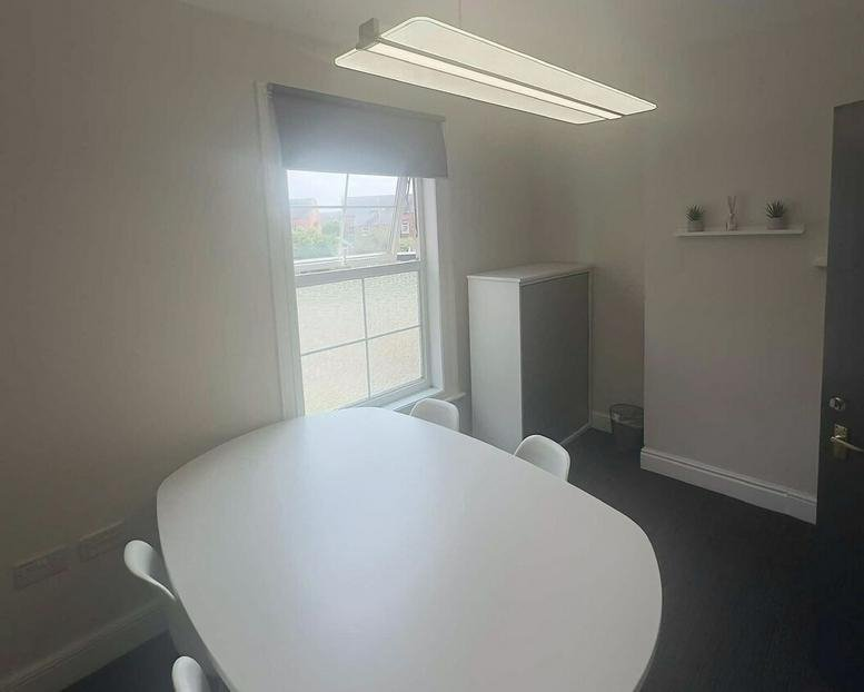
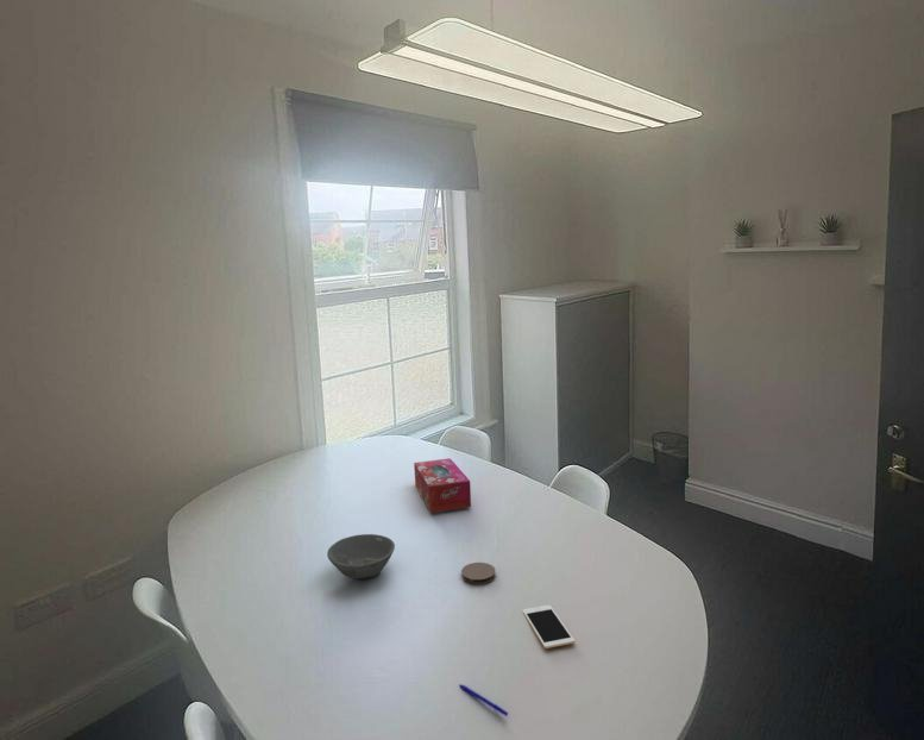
+ bowl (362, 560)
+ tissue box (440, 483)
+ coaster (478, 572)
+ cell phone (547, 625)
+ pen (482, 698)
